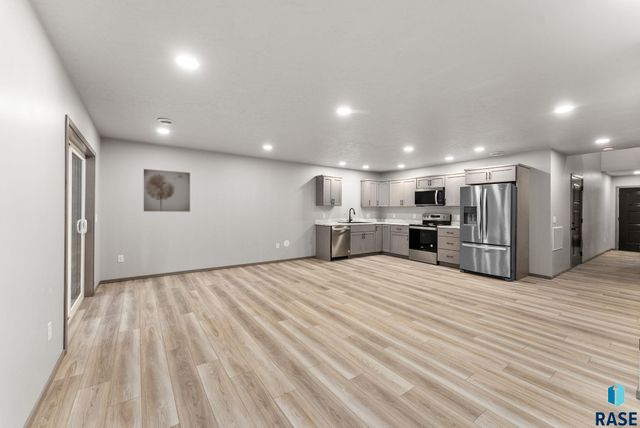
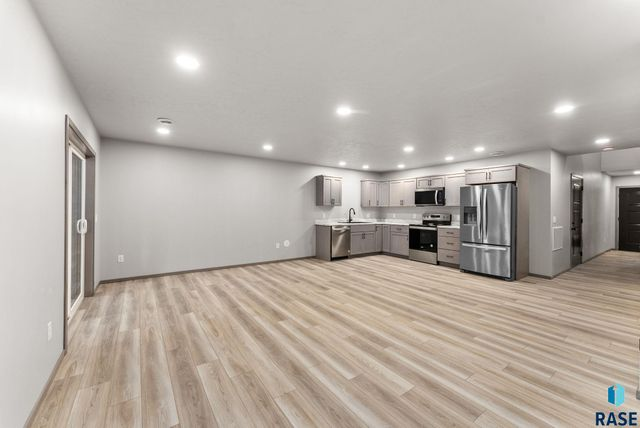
- wall art (167, 191)
